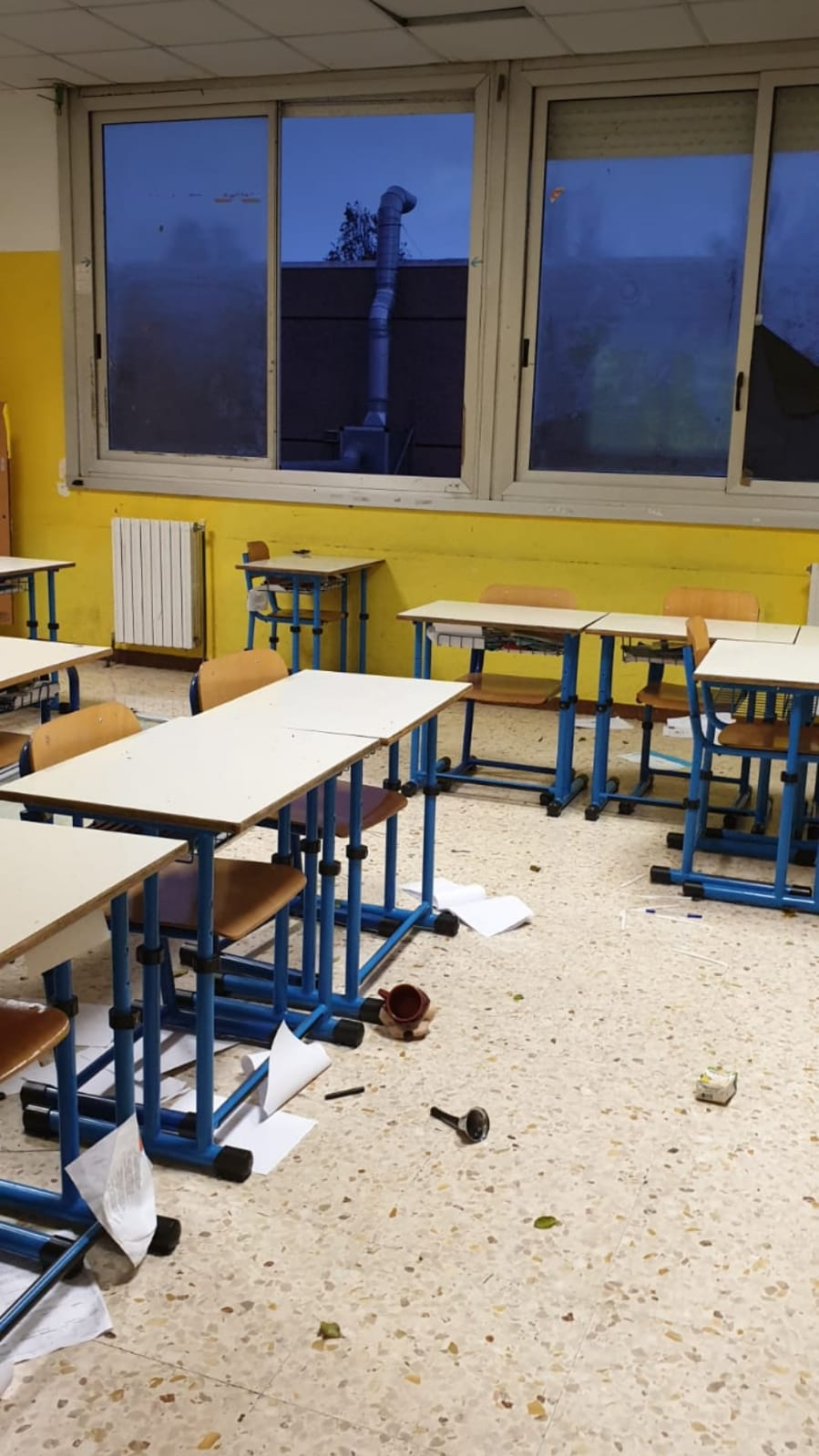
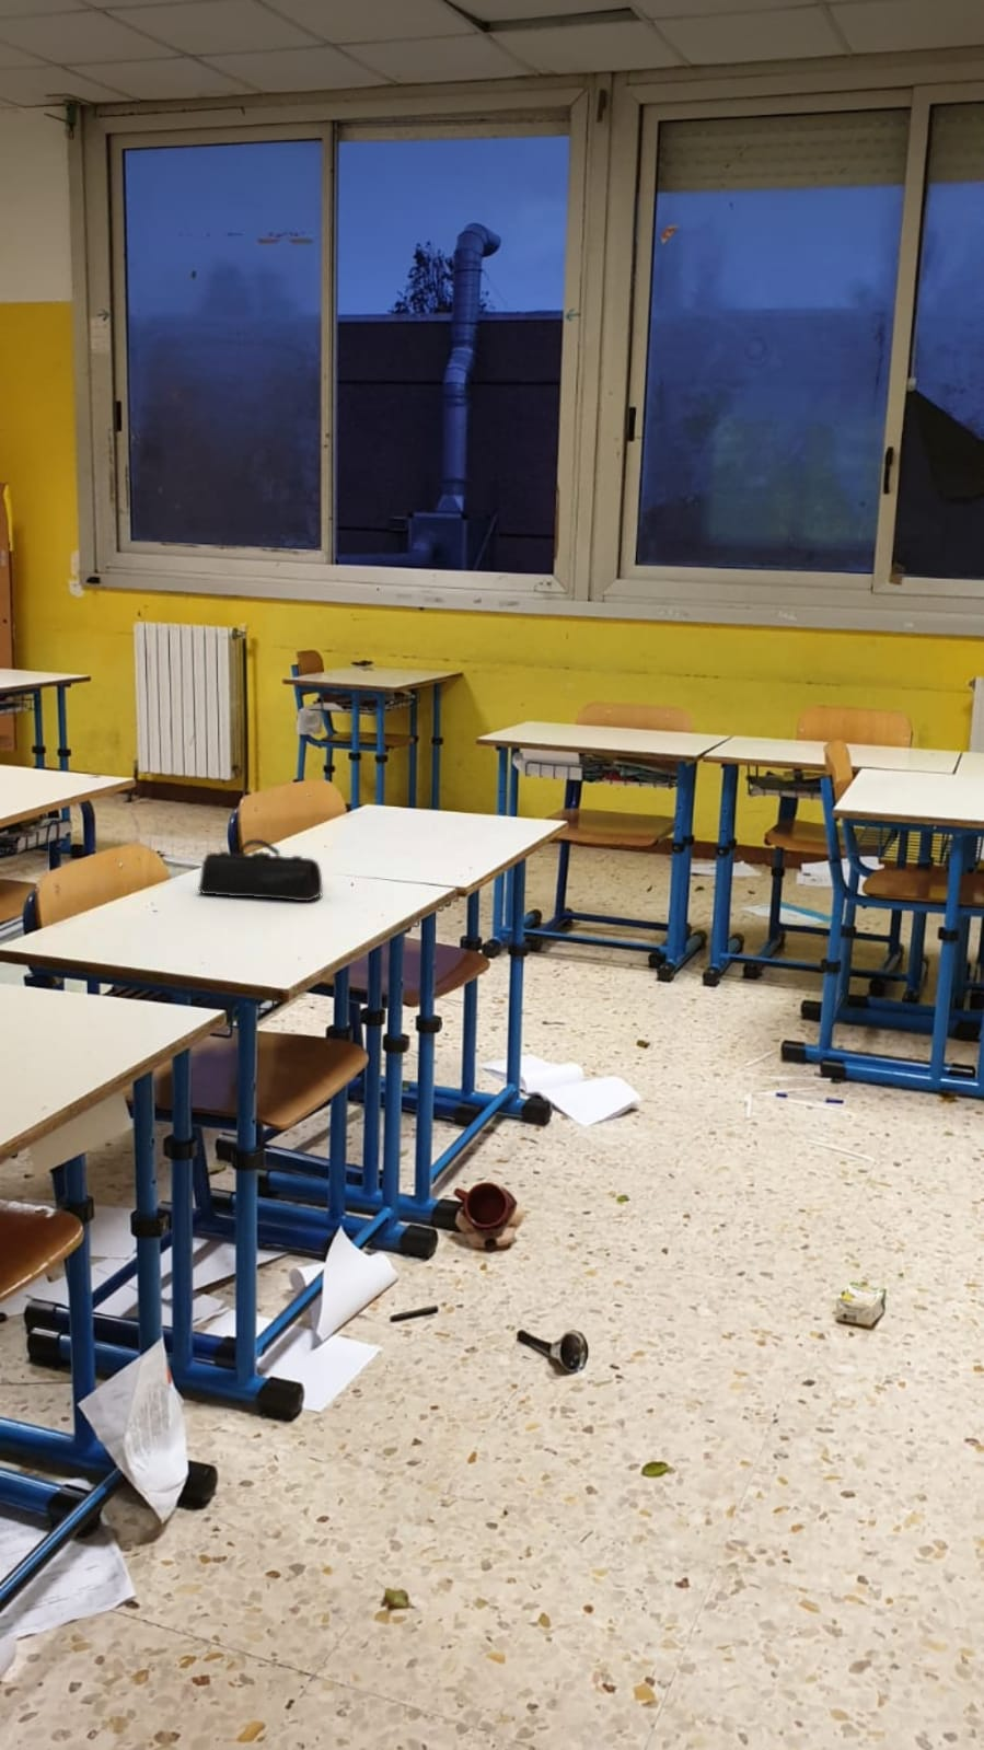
+ pencil case (261, 865)
